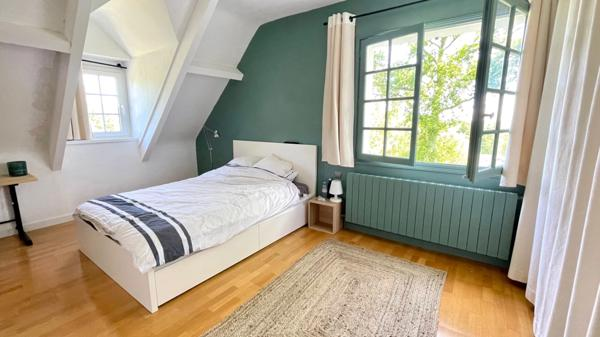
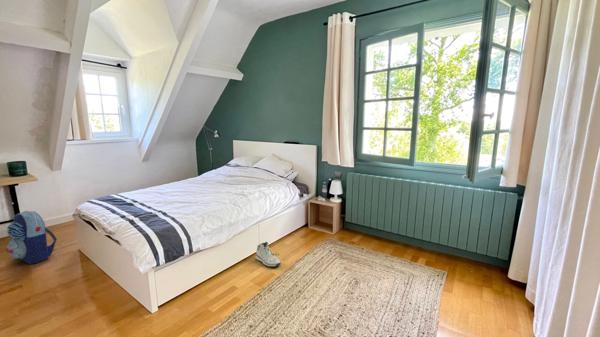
+ backpack (30, 234)
+ sneaker (267, 253)
